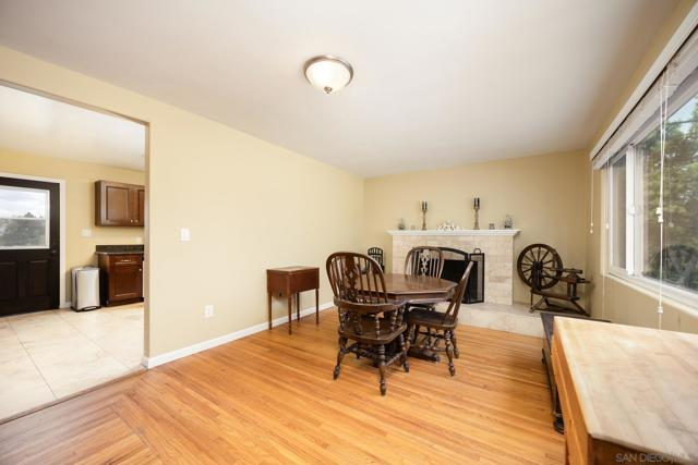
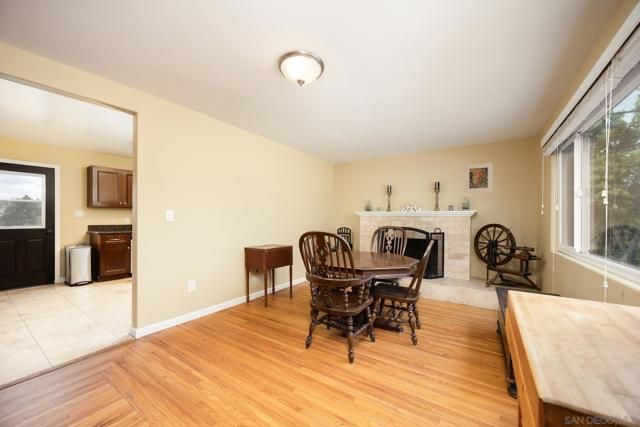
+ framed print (478, 178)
